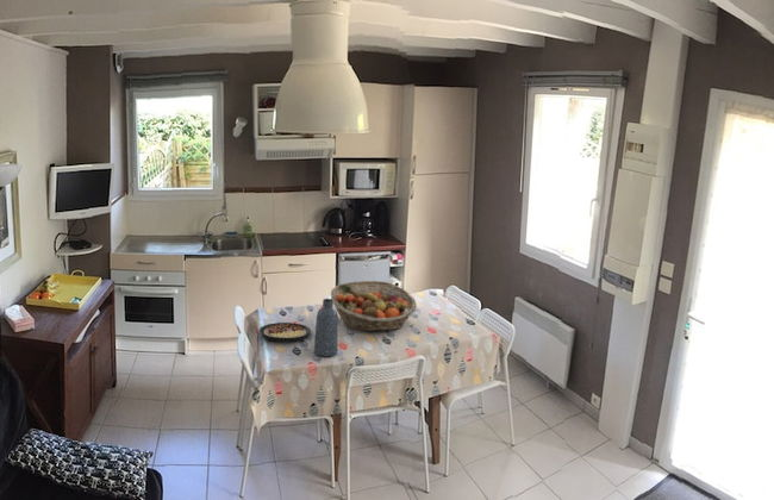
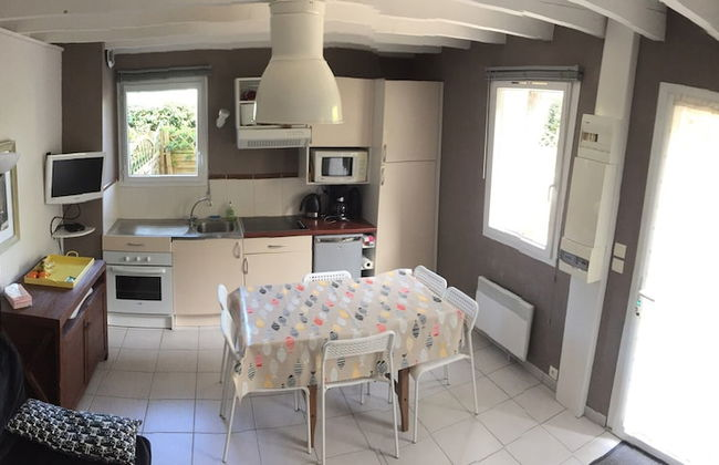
- fruit basket (373, 305)
- vase (326, 326)
- plate (285, 331)
